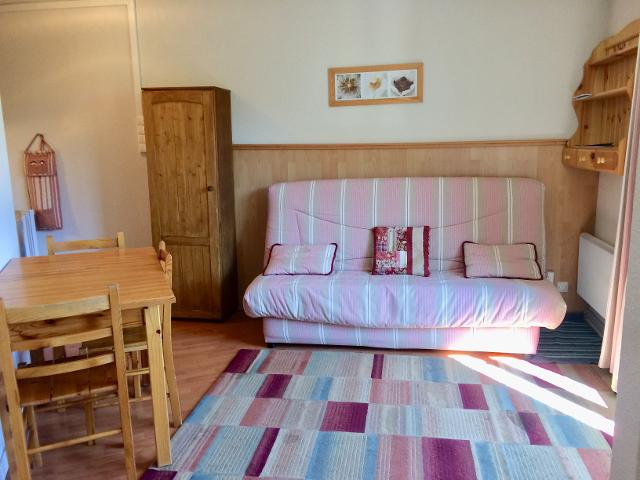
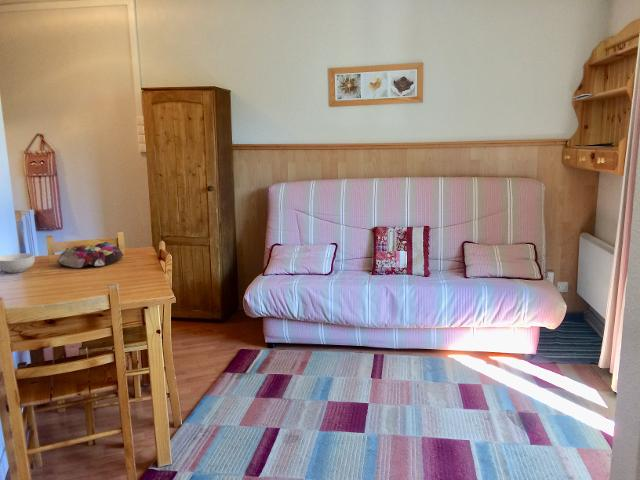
+ cereal bowl (15, 263)
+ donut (91, 252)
